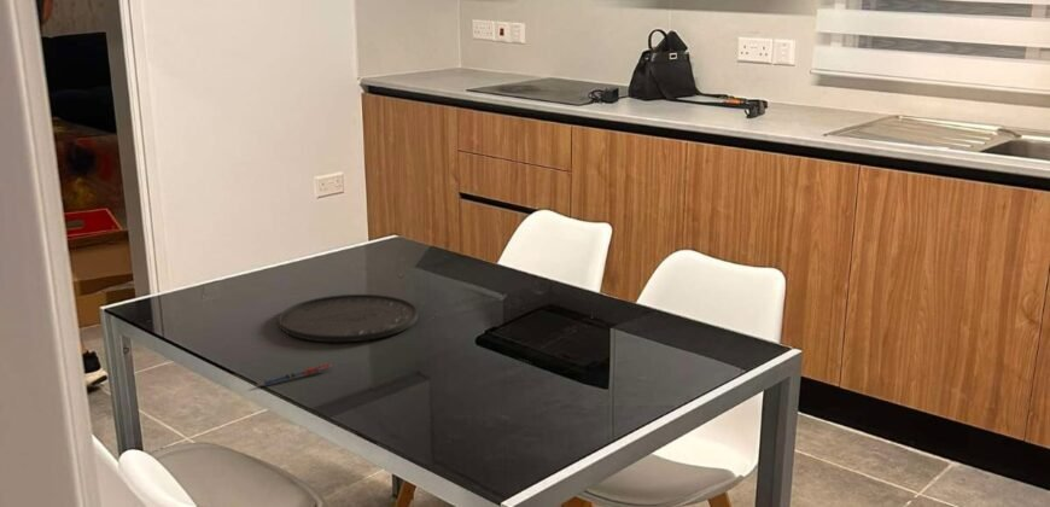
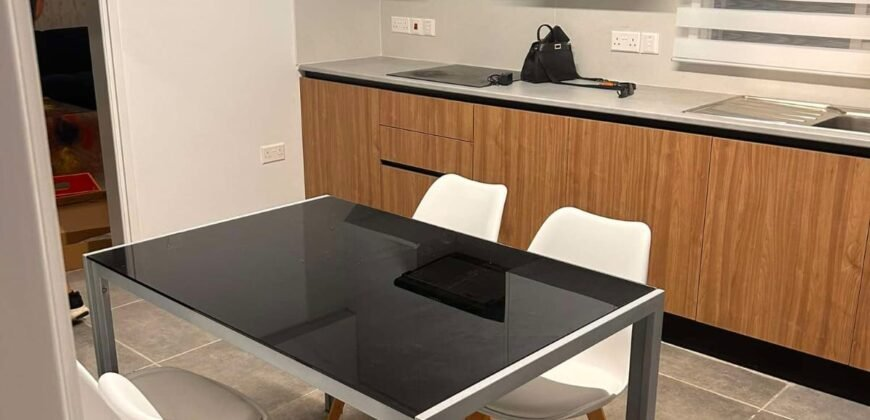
- plate (349, 316)
- pen (294, 374)
